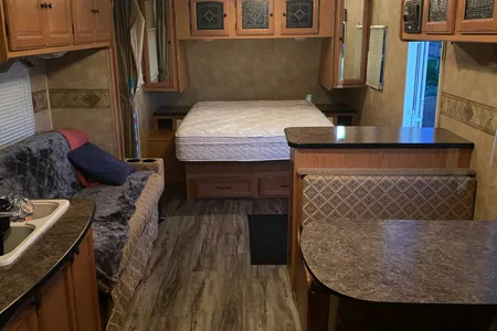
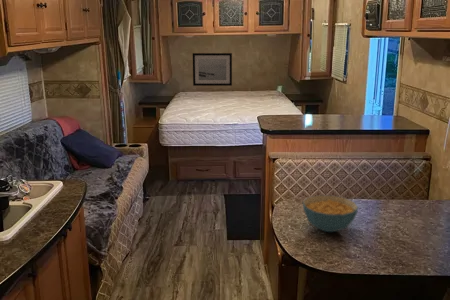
+ cereal bowl (329, 216)
+ wall art (212, 69)
